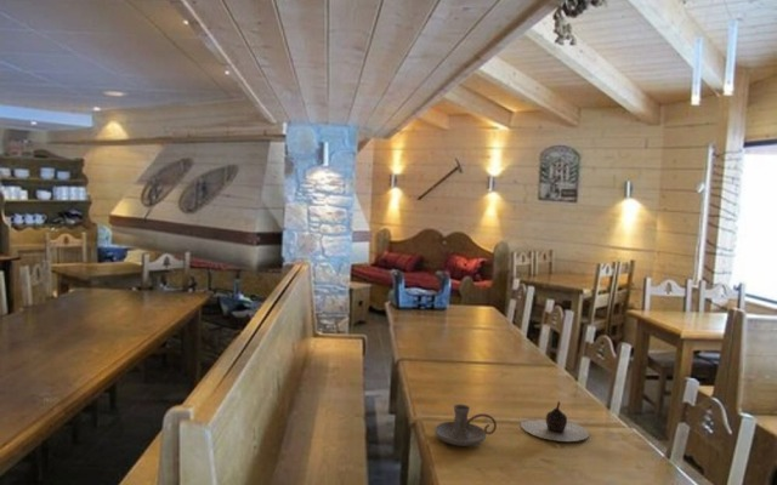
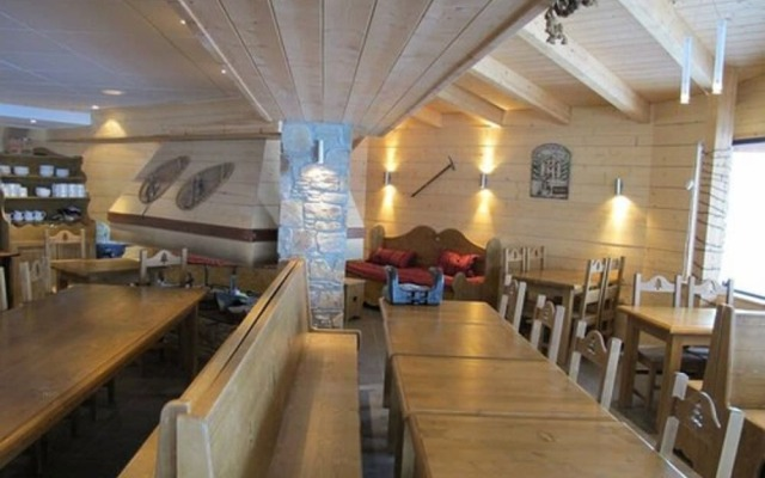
- teapot (555, 415)
- candle holder (466, 423)
